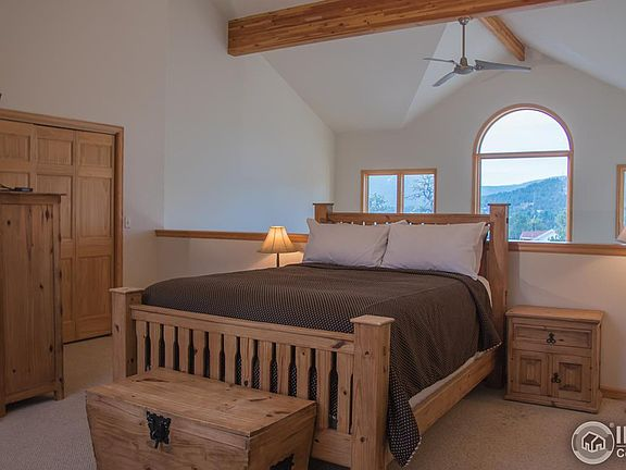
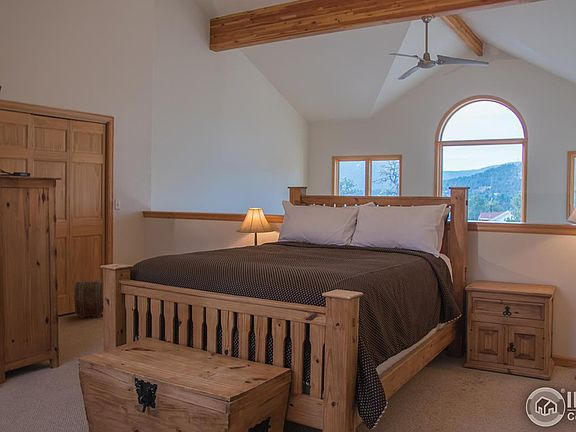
+ pouch (91, 298)
